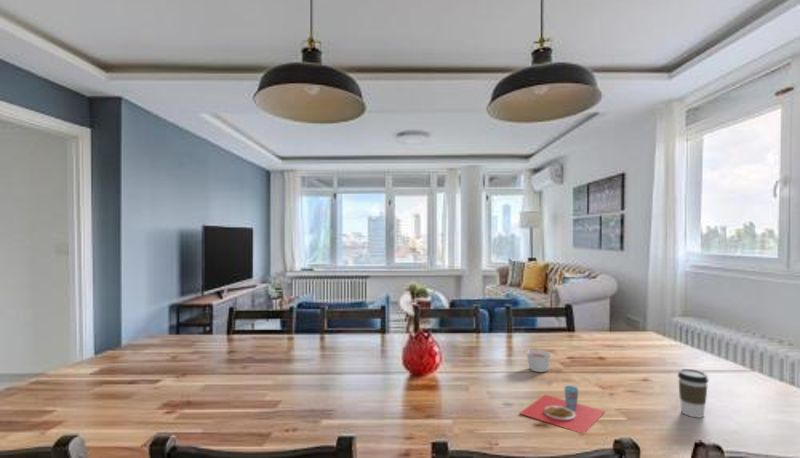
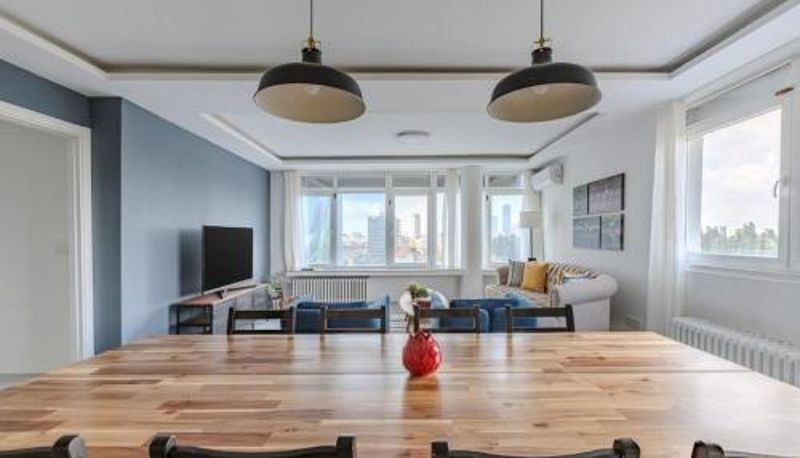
- coffee cup (692, 393)
- candle (538, 361)
- placemat (562, 401)
